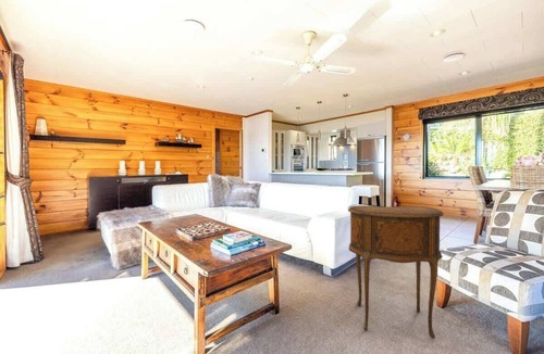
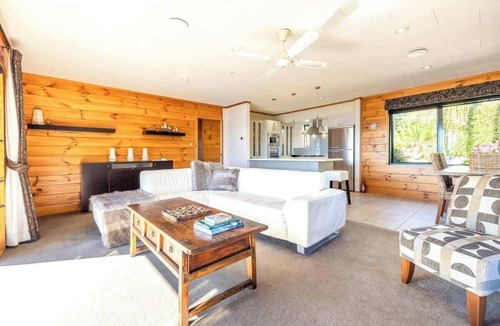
- side table (394, 262)
